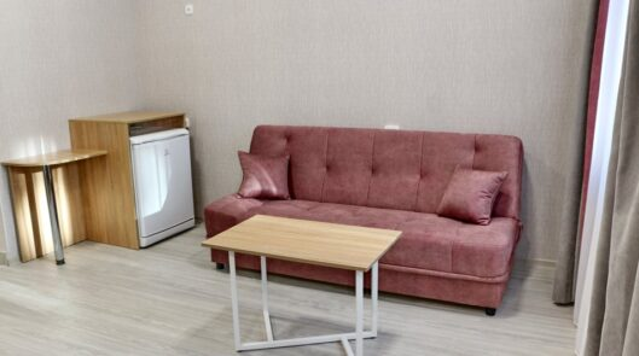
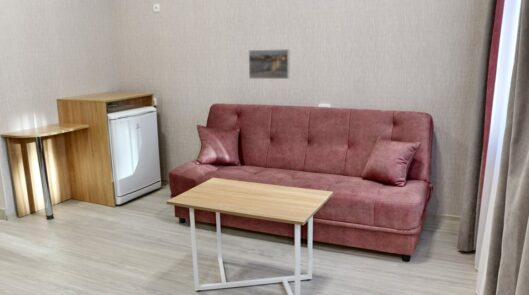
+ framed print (268, 64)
